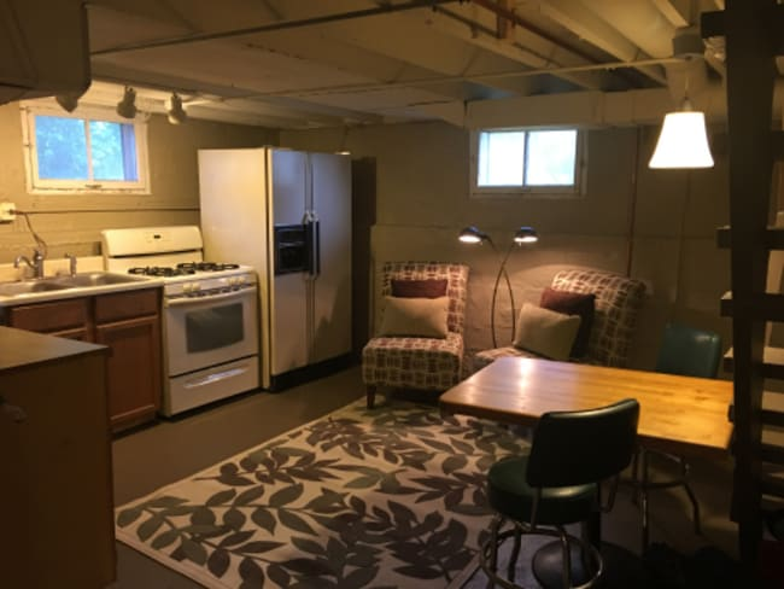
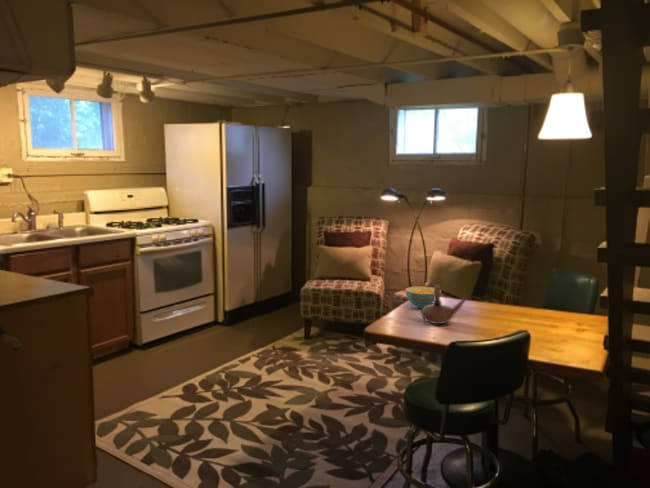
+ cereal bowl (422, 298)
+ teapot (443, 305)
